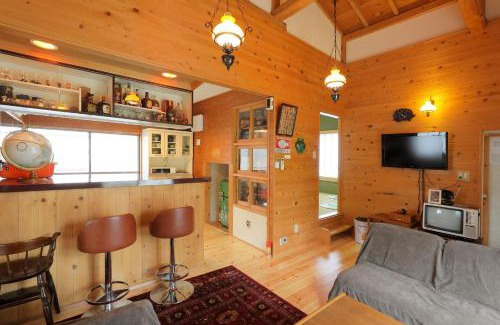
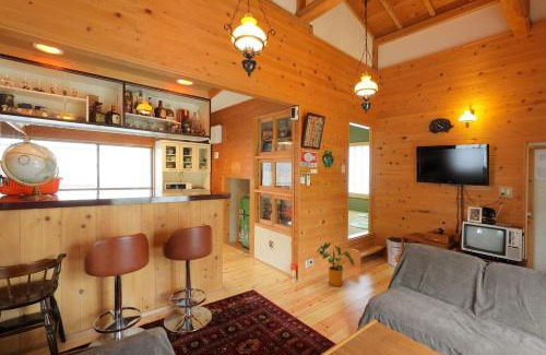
+ house plant (333, 264)
